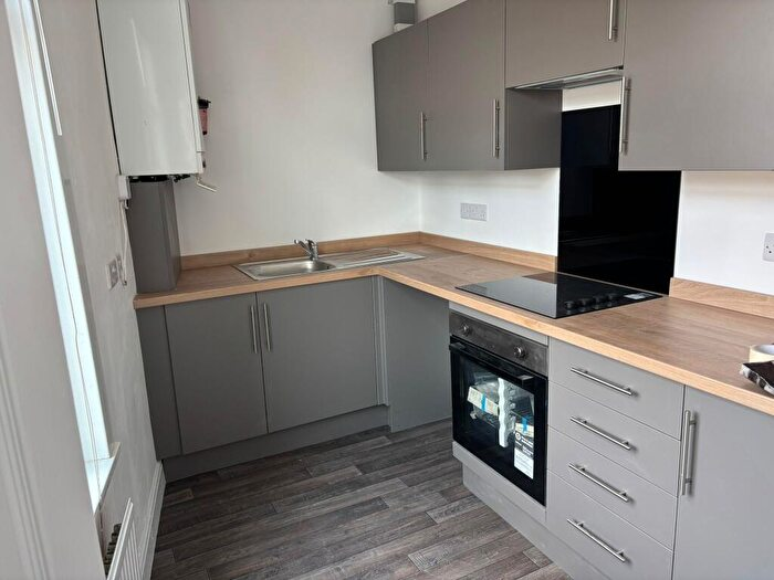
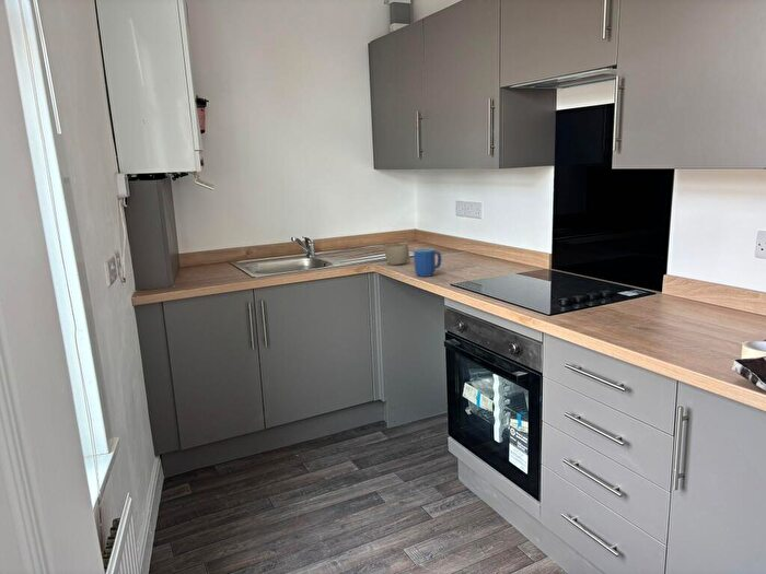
+ cup (399, 253)
+ mug (427, 261)
